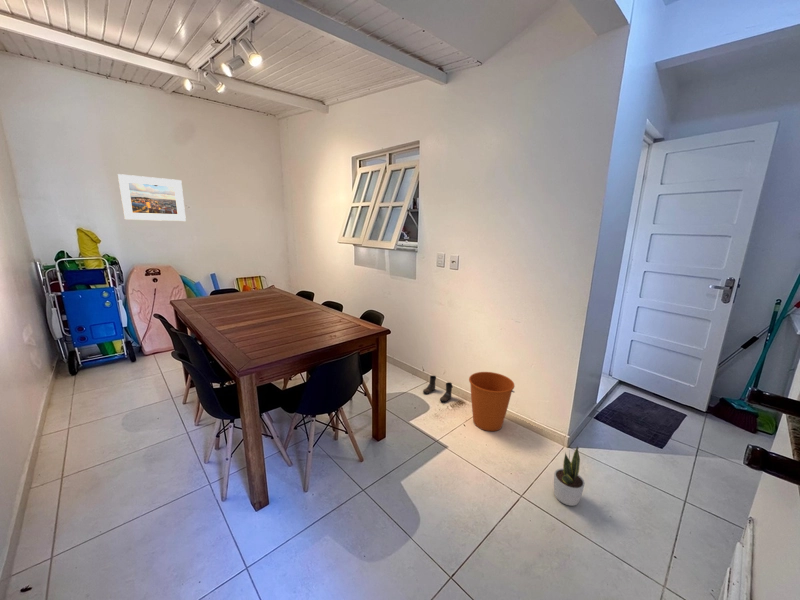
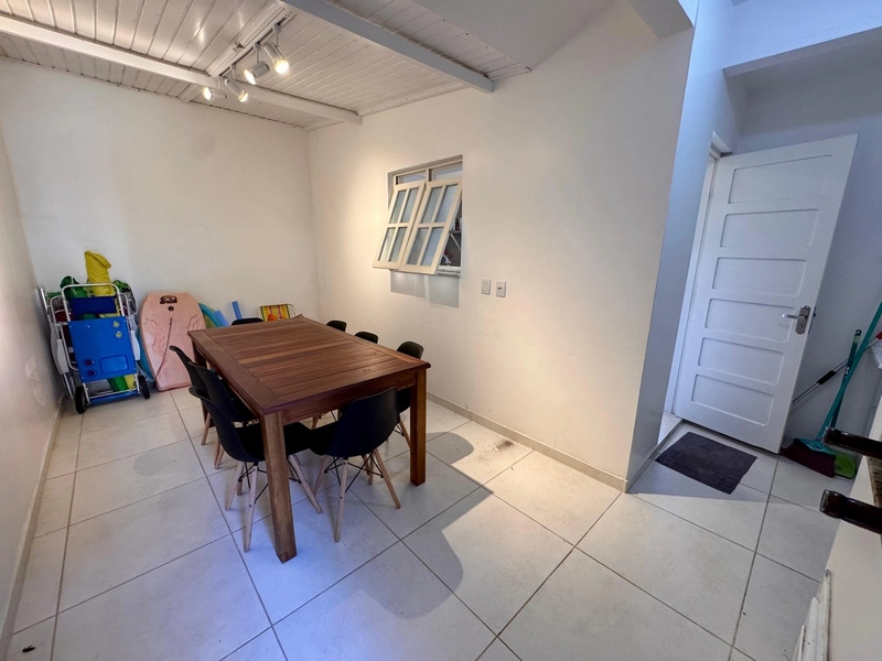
- boots (434, 388)
- potted plant (570, 470)
- bucket (489, 402)
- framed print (154, 199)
